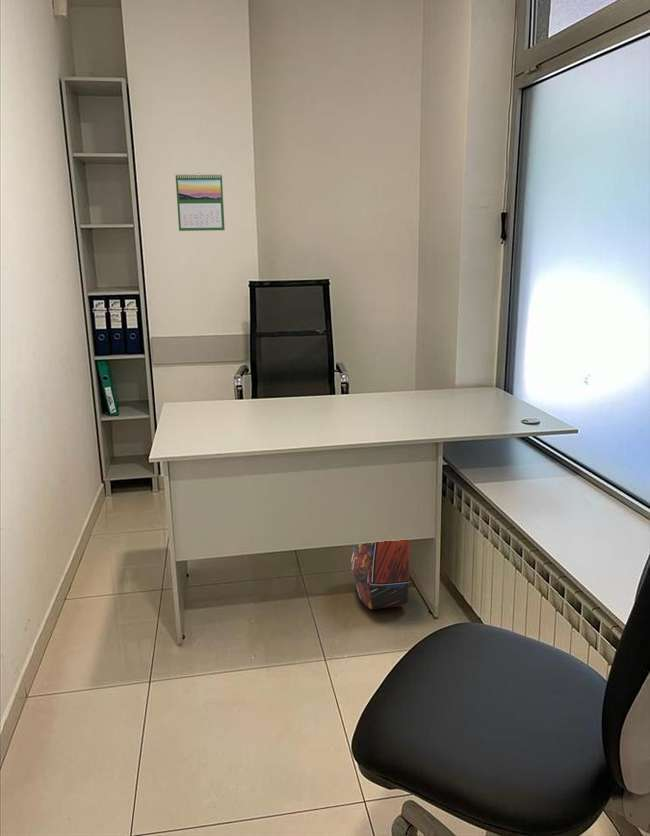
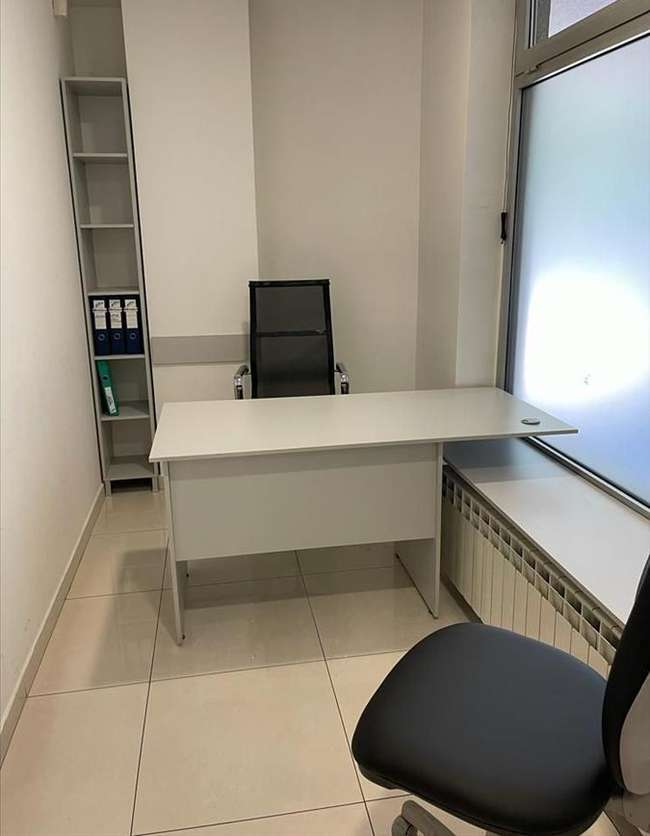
- backpack (383, 547)
- calendar (200, 201)
